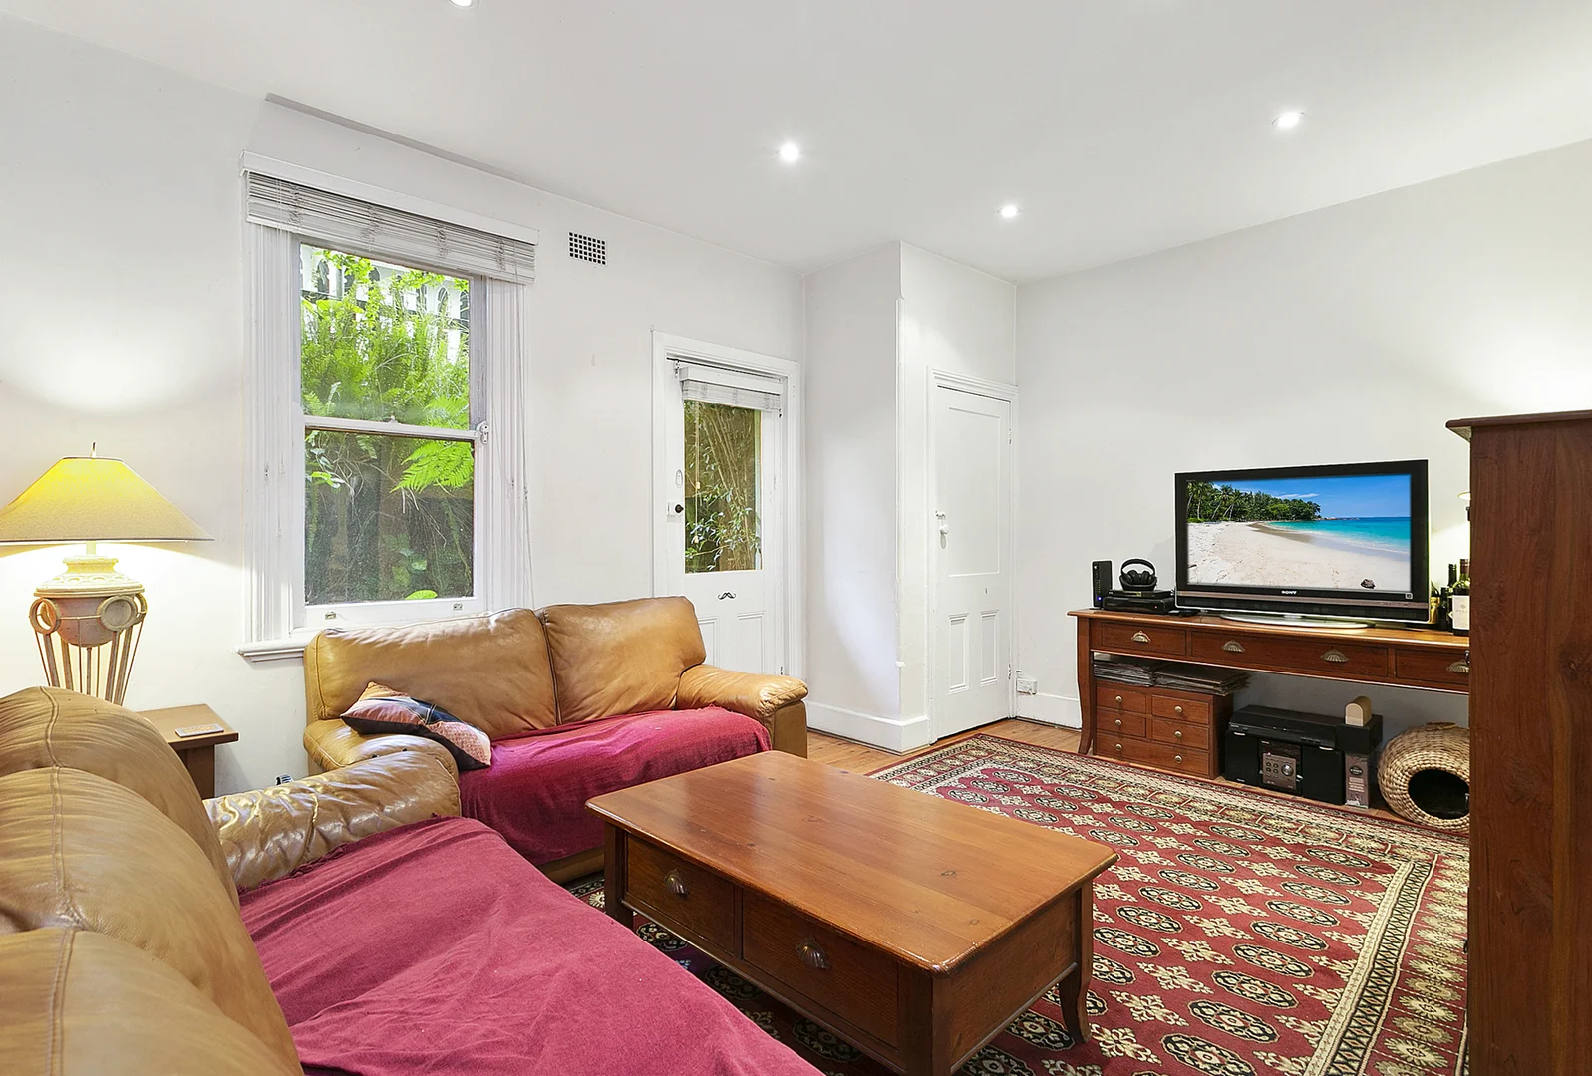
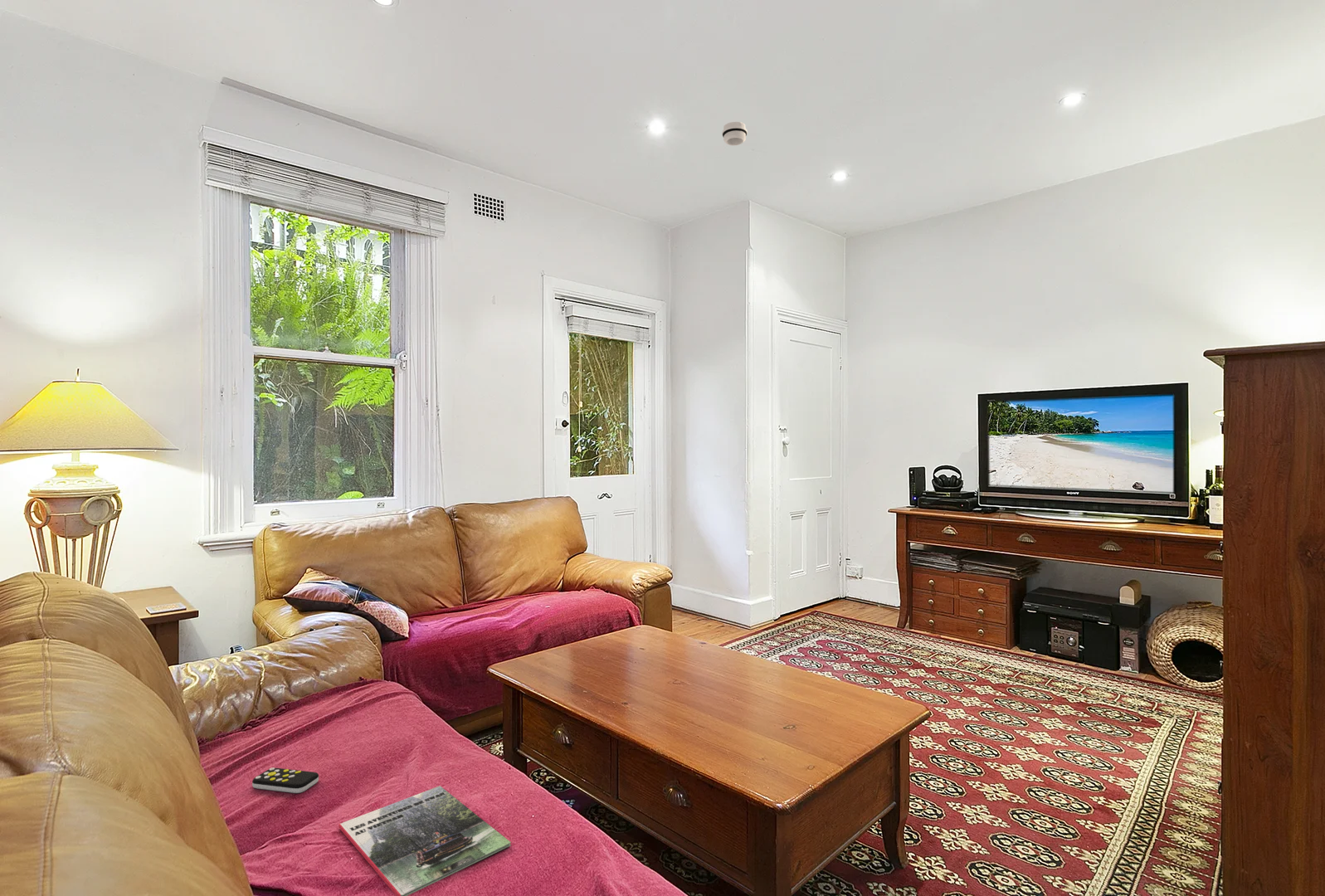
+ magazine (422, 835)
+ smoke detector (734, 134)
+ remote control (285, 780)
